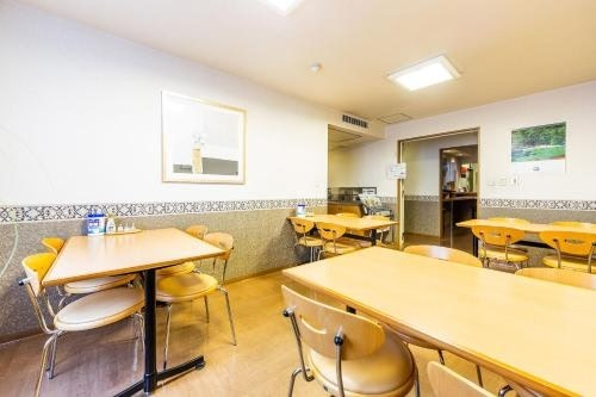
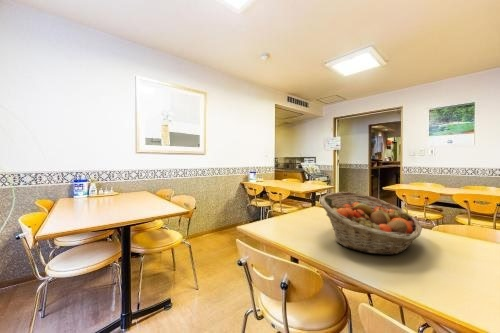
+ fruit basket (367, 218)
